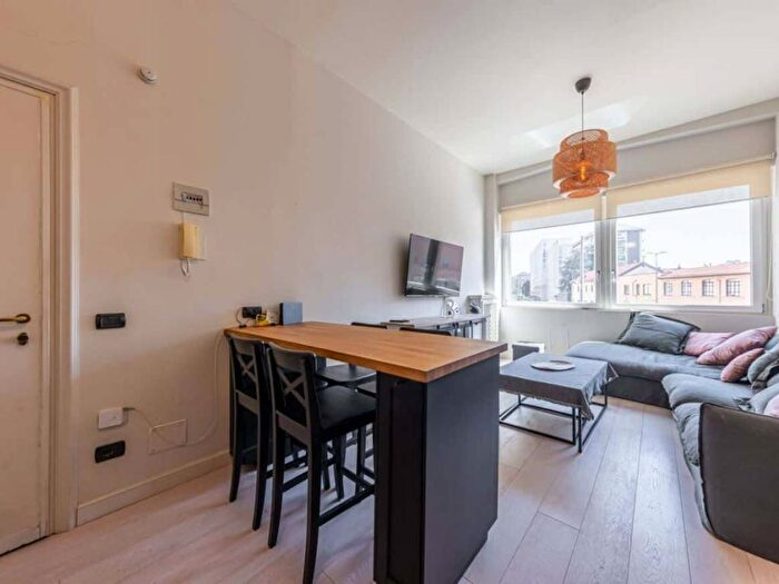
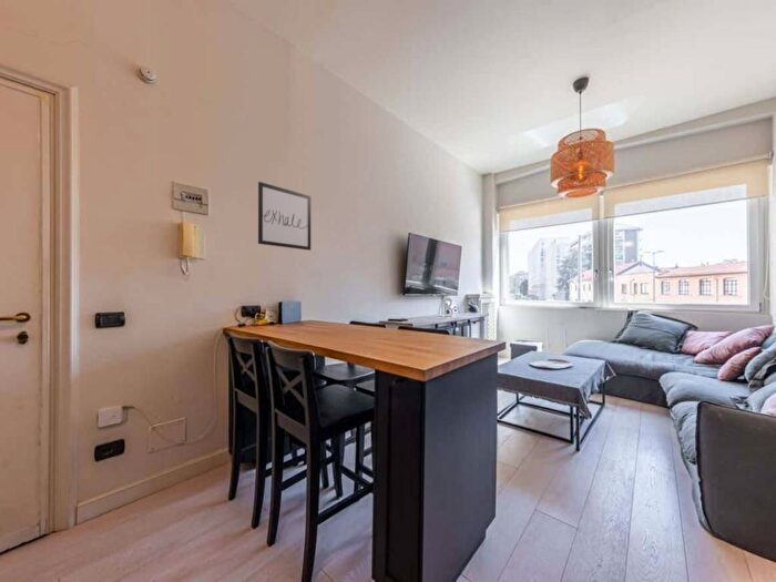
+ wall art (286, 218)
